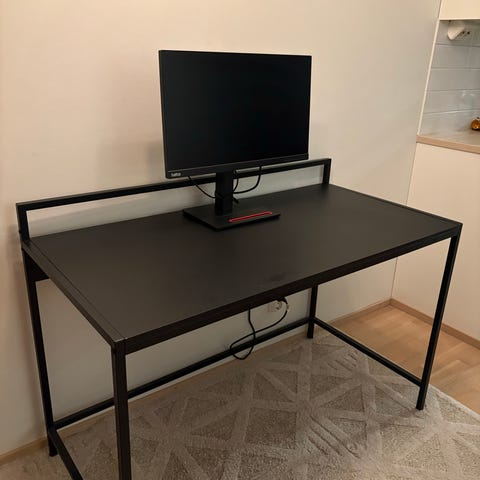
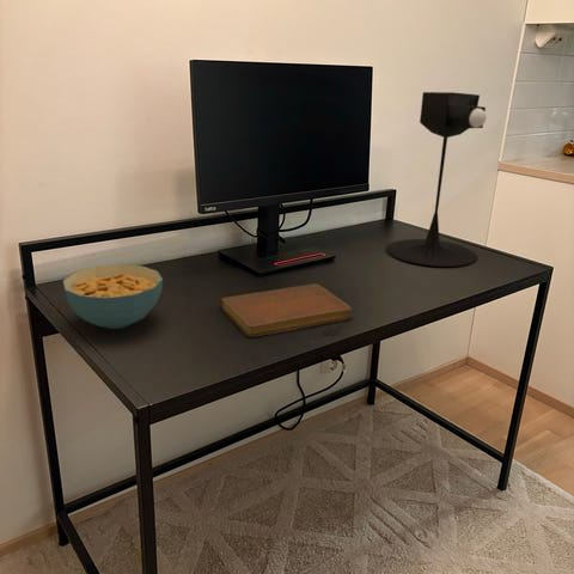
+ notebook (285, 307)
+ desk lamp (440, 177)
+ cereal bowl (115, 301)
